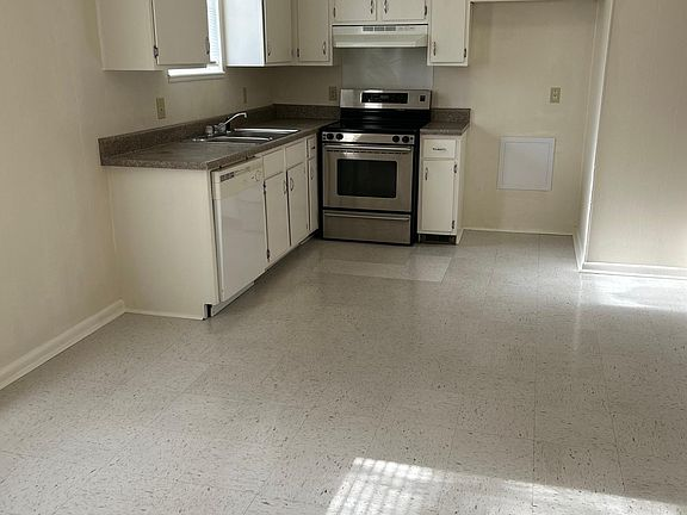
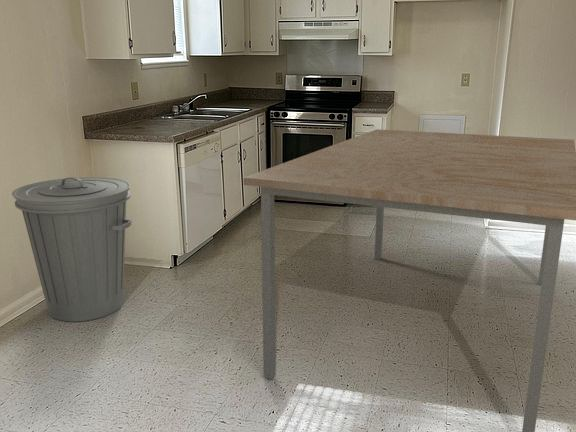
+ trash can (79, 243)
+ dining table (440, 213)
